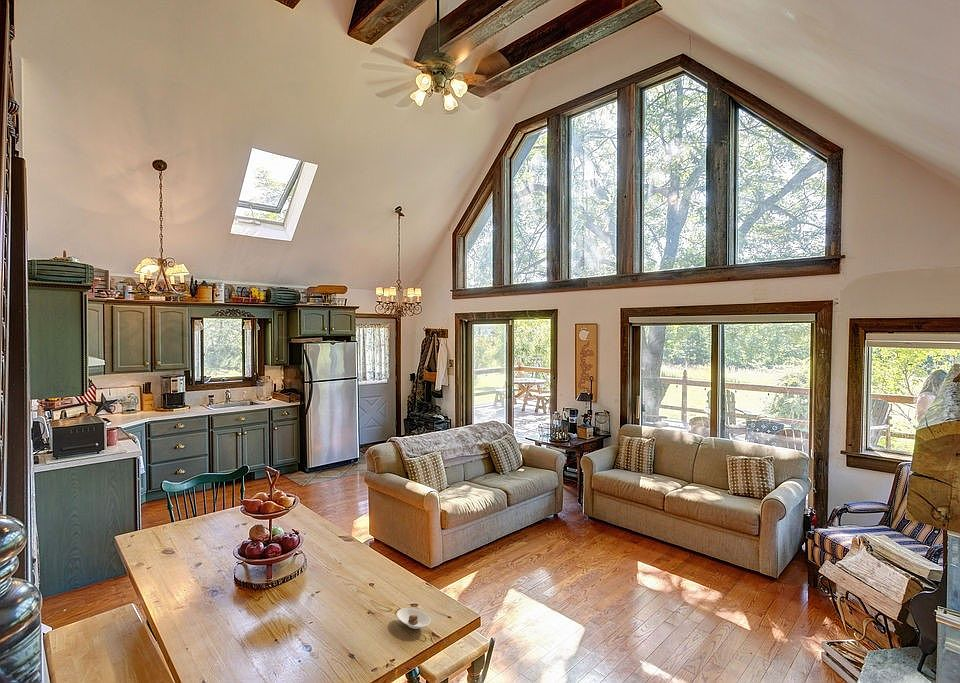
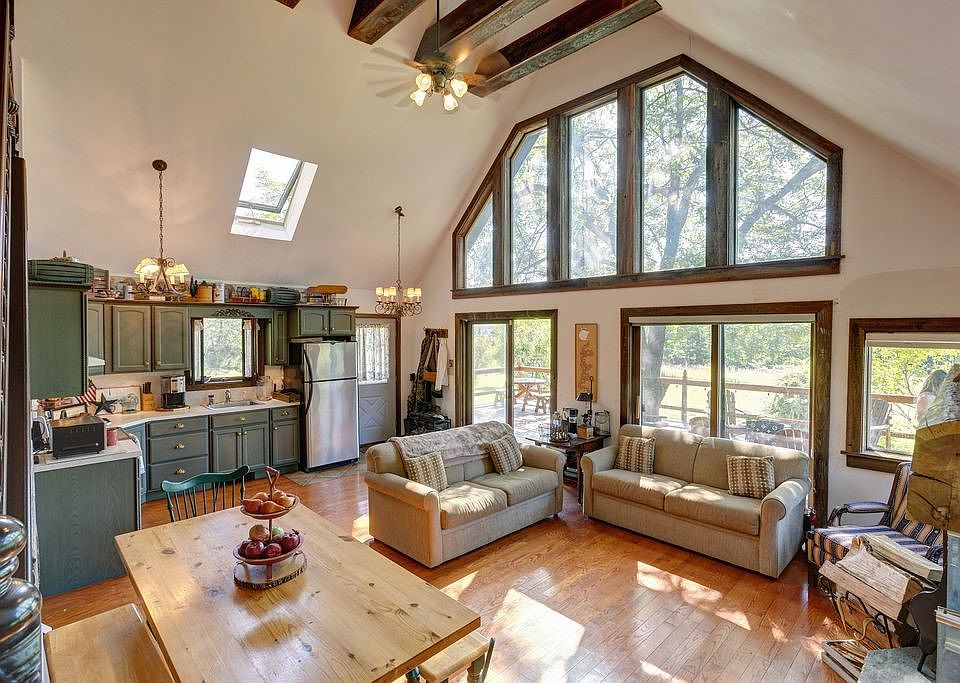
- saucer (413, 619)
